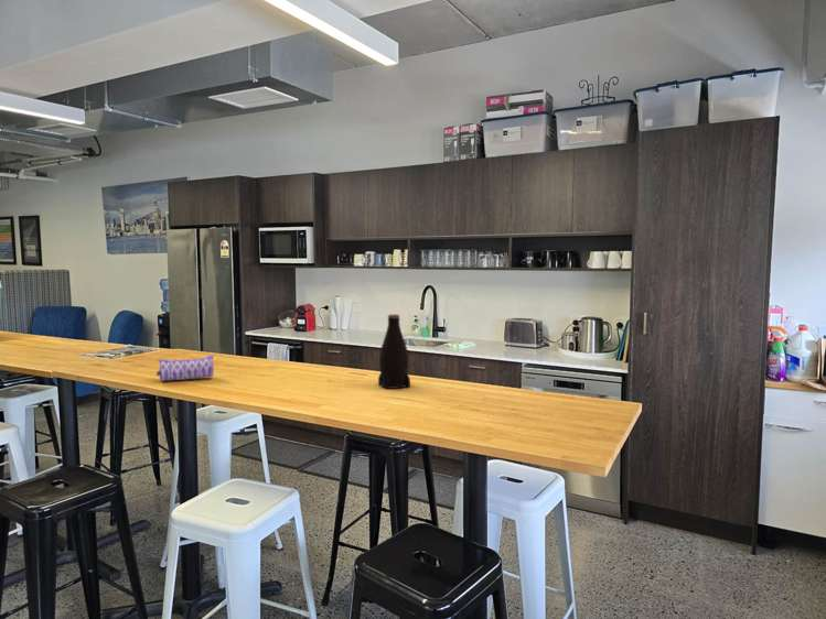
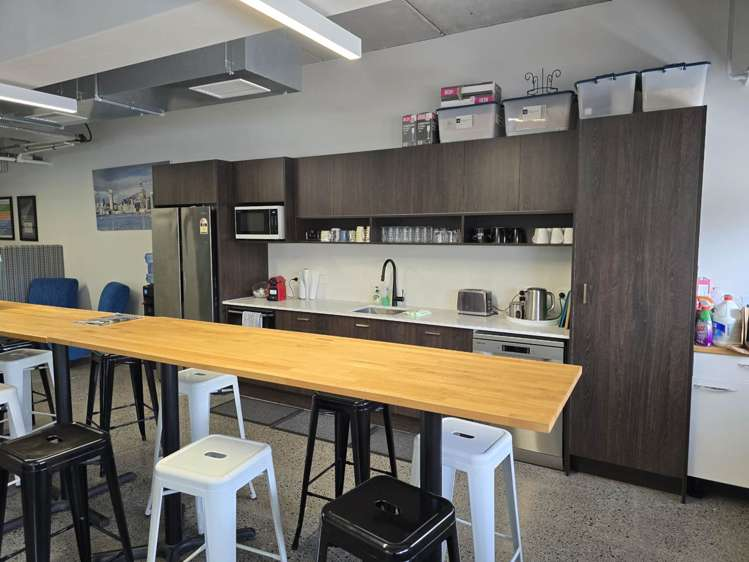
- pencil case (186, 367)
- bottle (394, 350)
